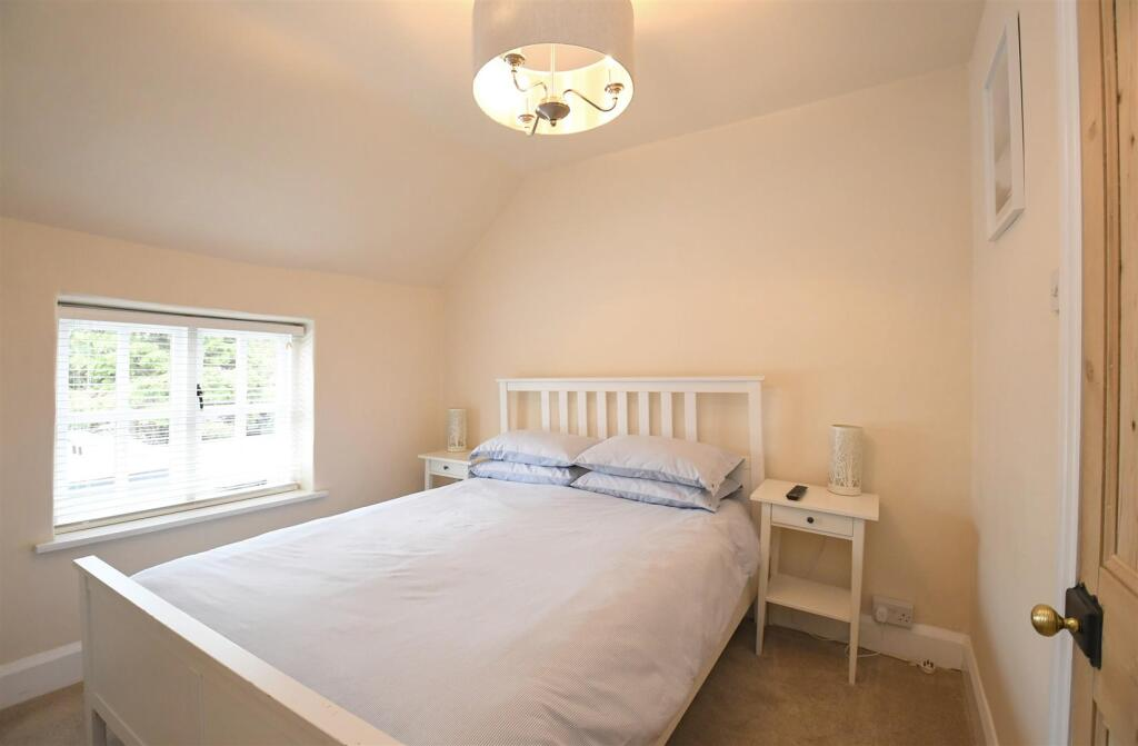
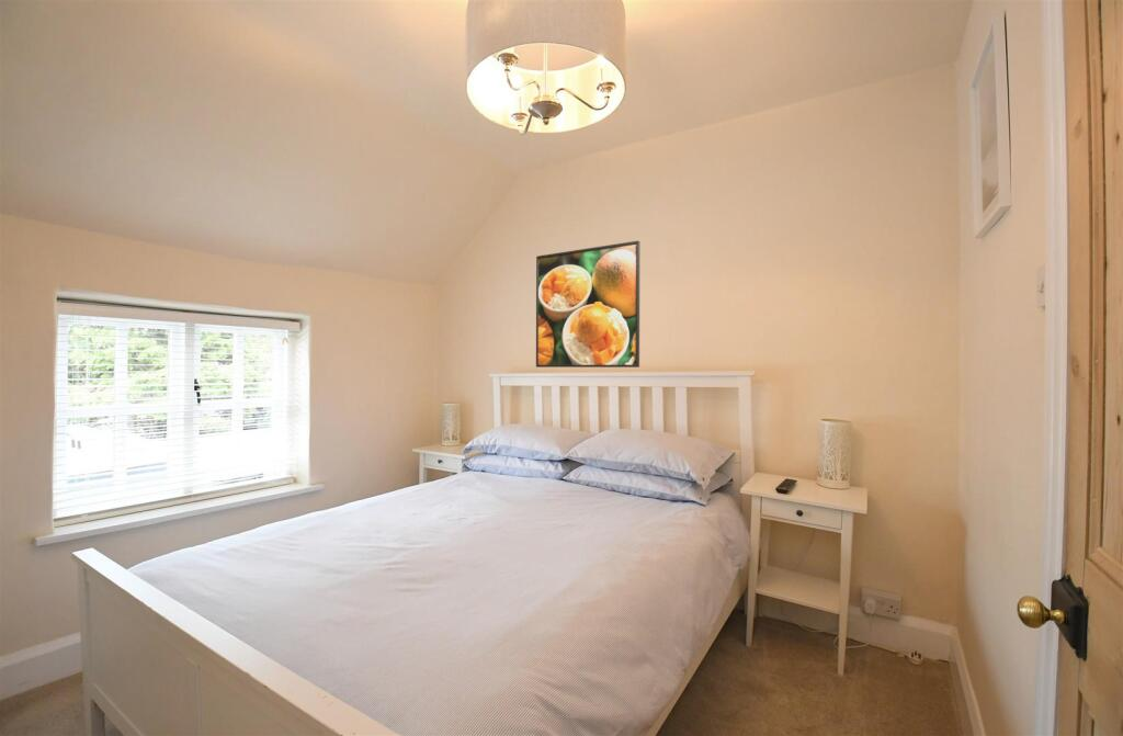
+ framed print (585, 307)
